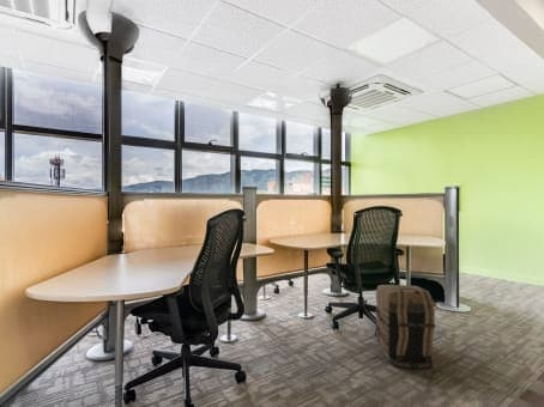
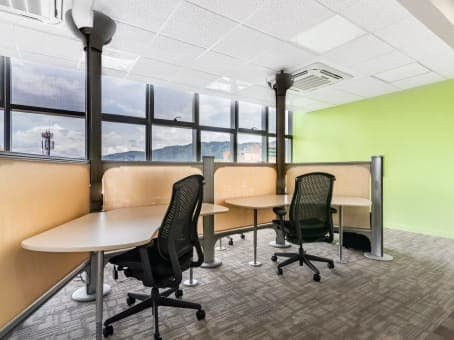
- backpack (401, 317)
